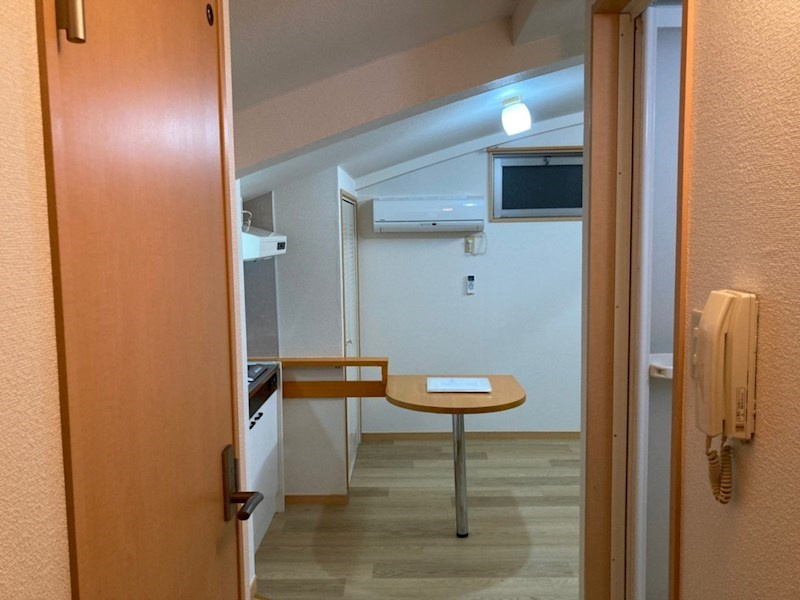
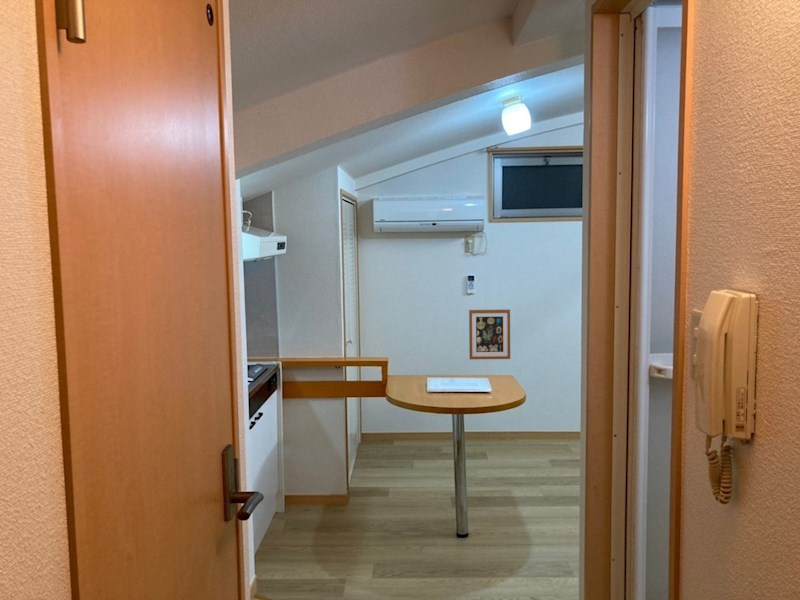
+ wall art (489, 334)
